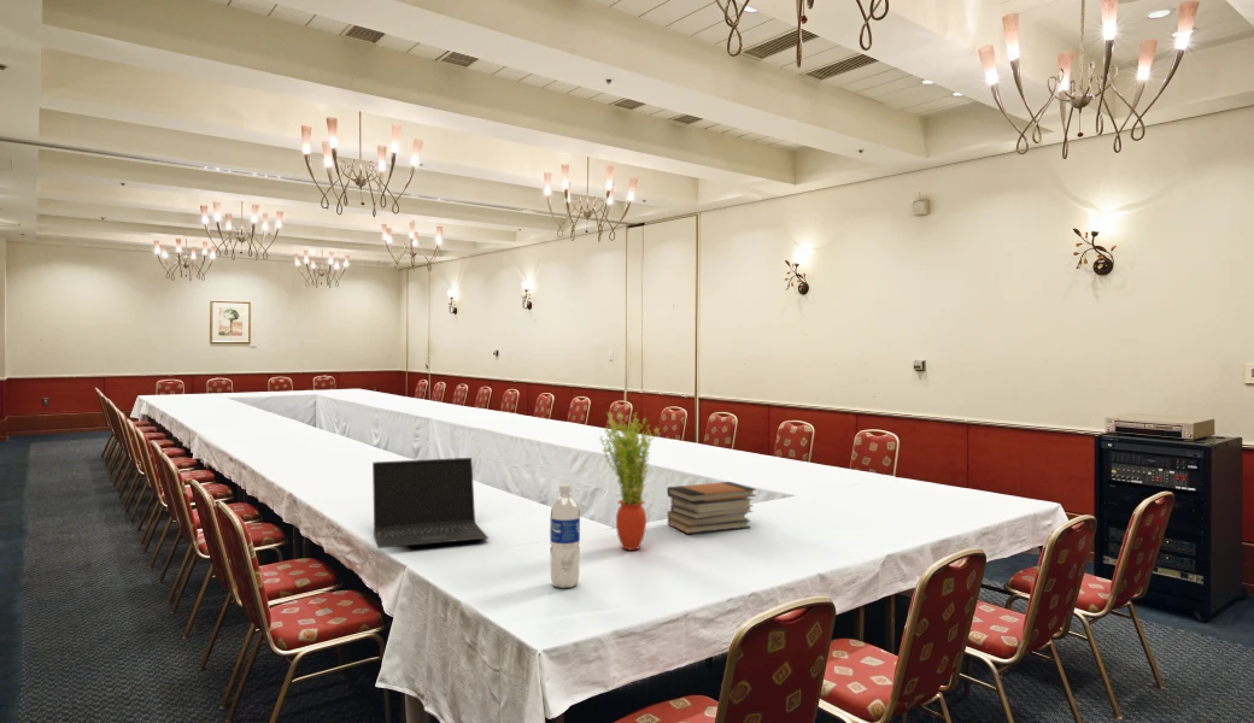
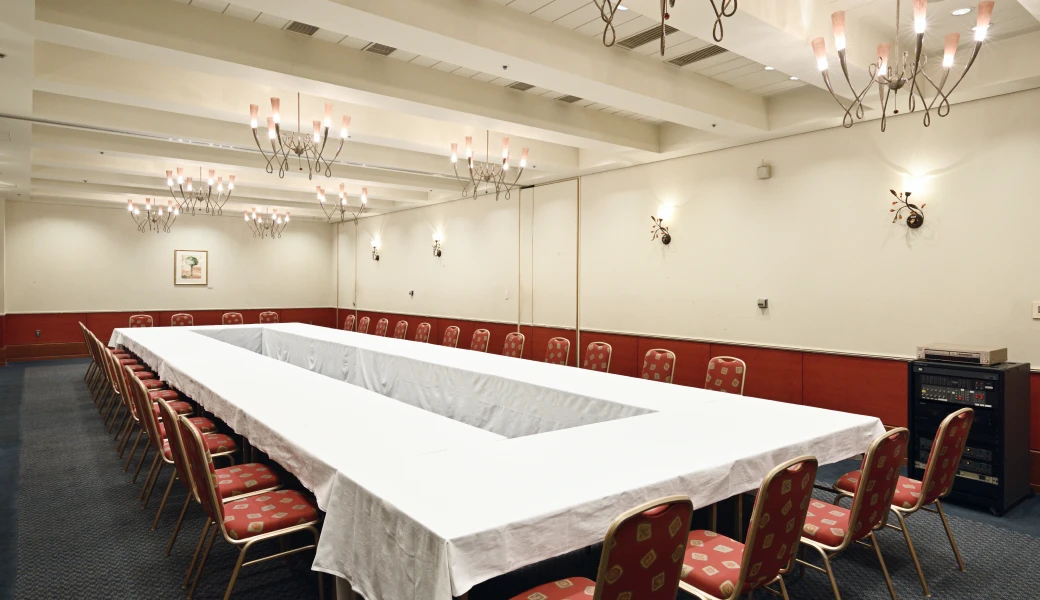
- potted plant (627, 481)
- water bottle (564, 535)
- book stack (710, 506)
- laptop (428, 500)
